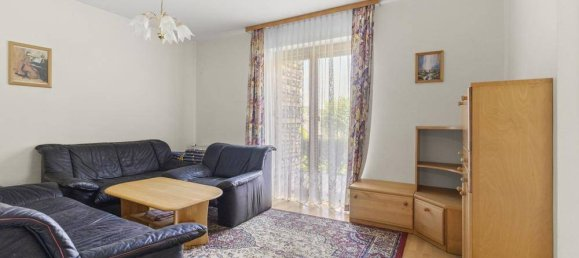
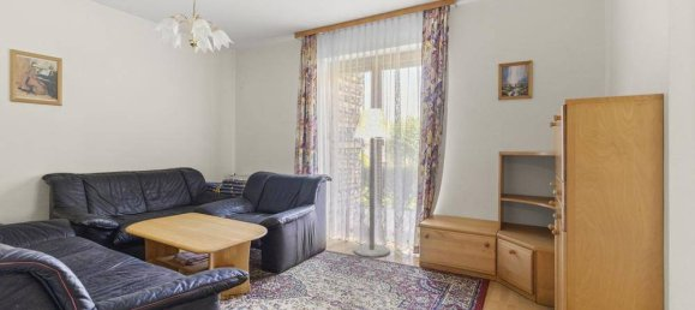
+ floor lamp (371, 180)
